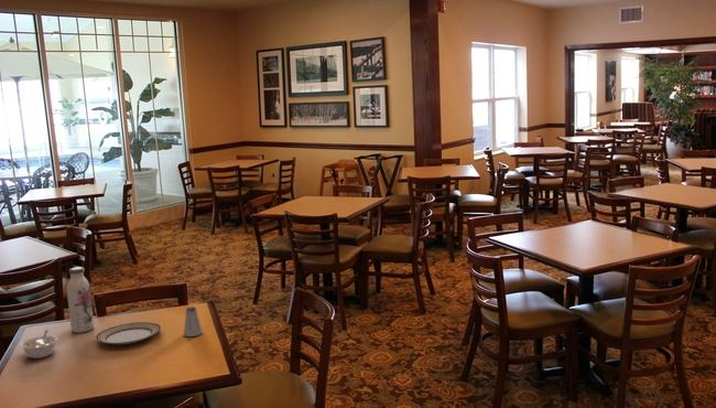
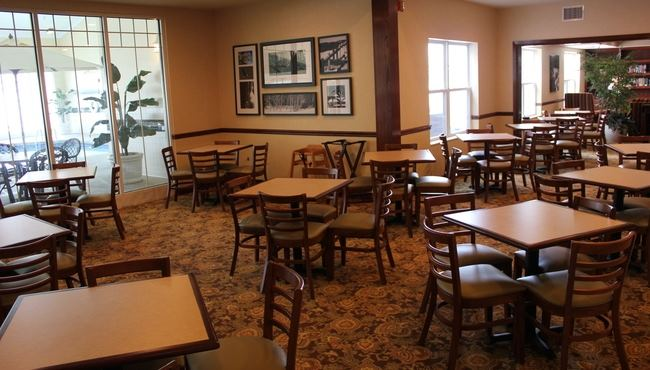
- saltshaker (192, 320)
- plate (129, 334)
- legume (39, 345)
- water bottle (79, 299)
